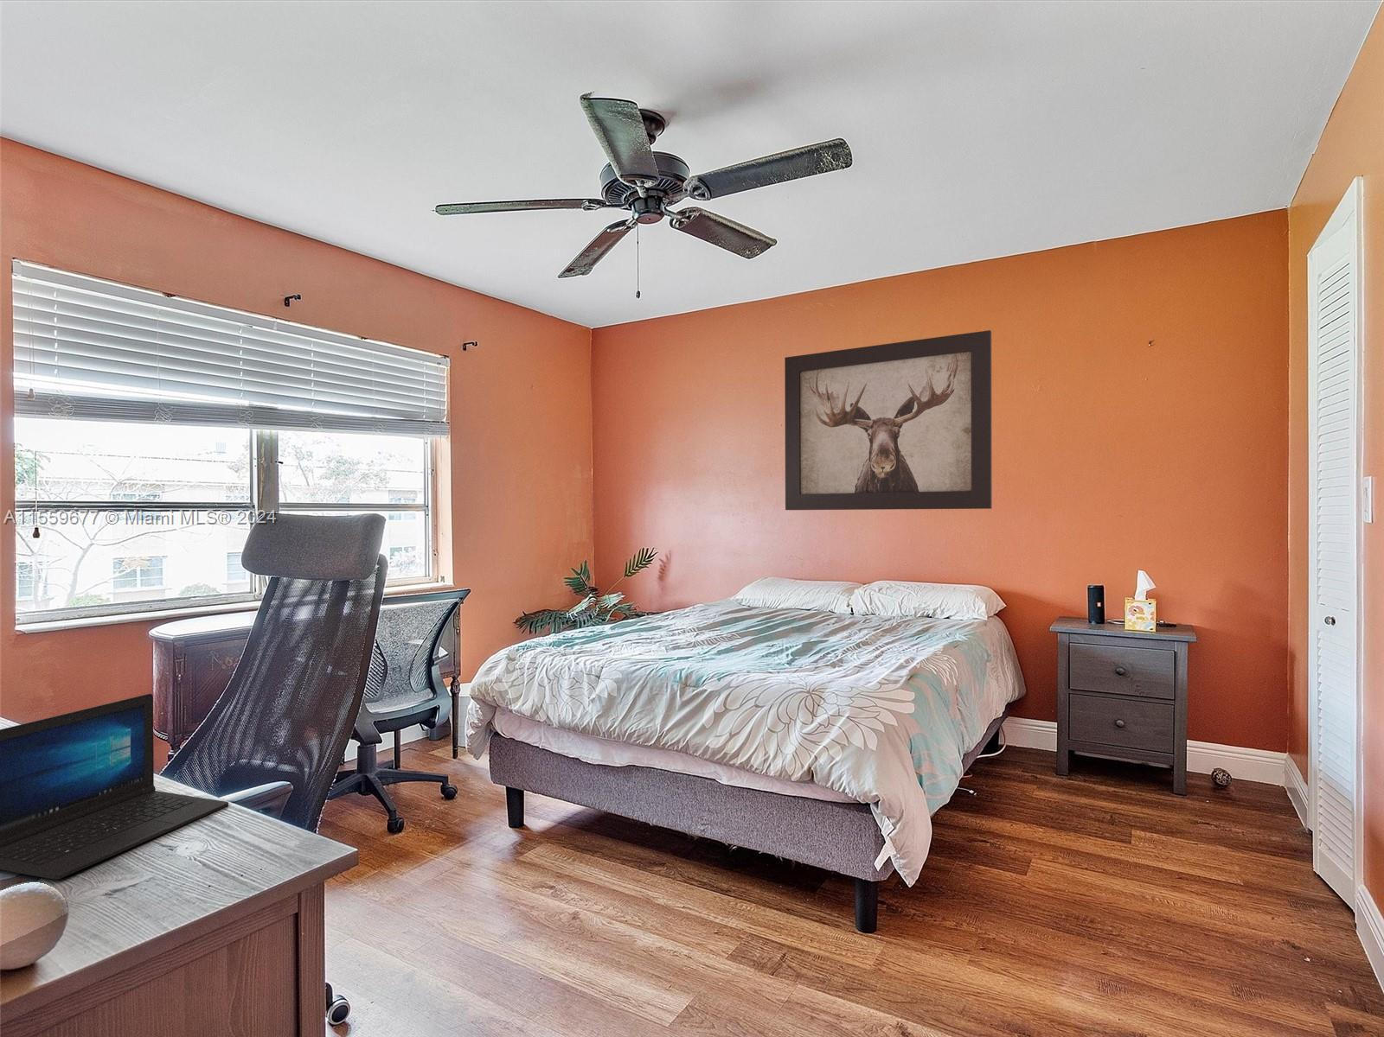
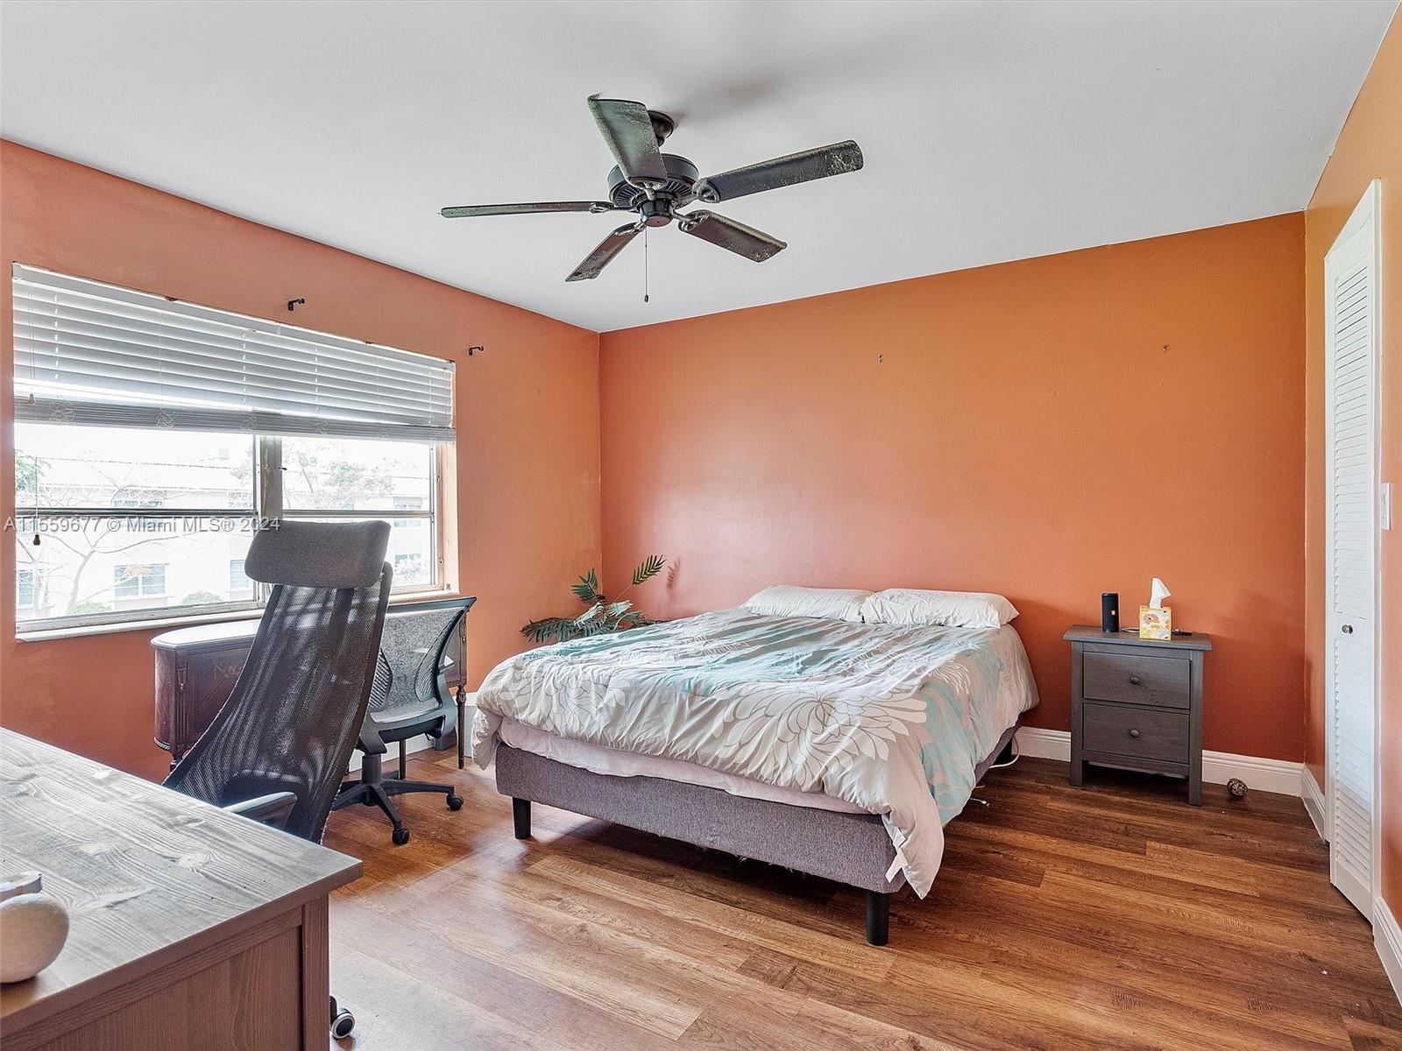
- wall art (881, 427)
- laptop (108, 774)
